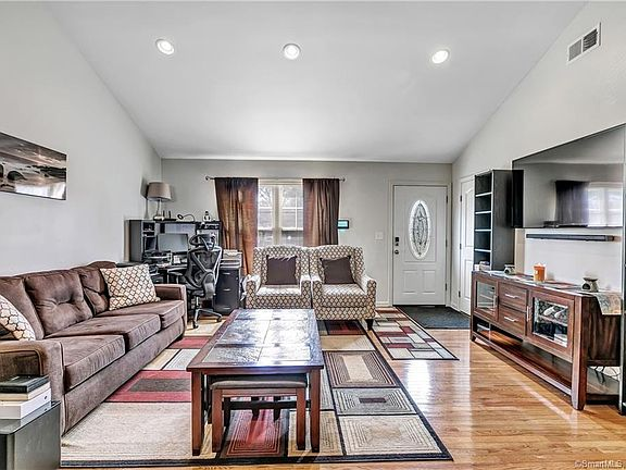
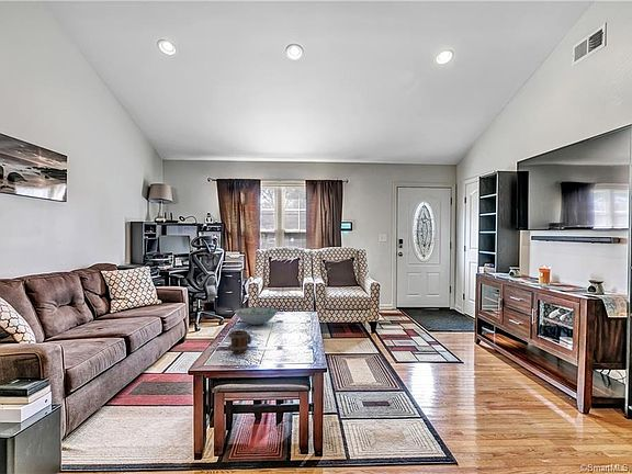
+ decorative bowl (256, 317)
+ mug (240, 341)
